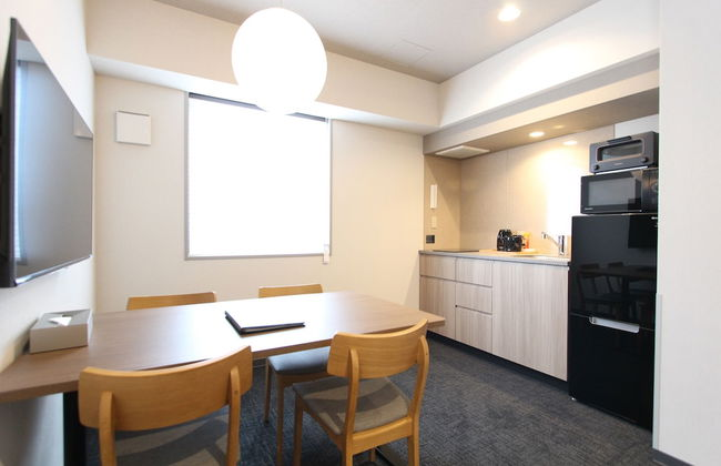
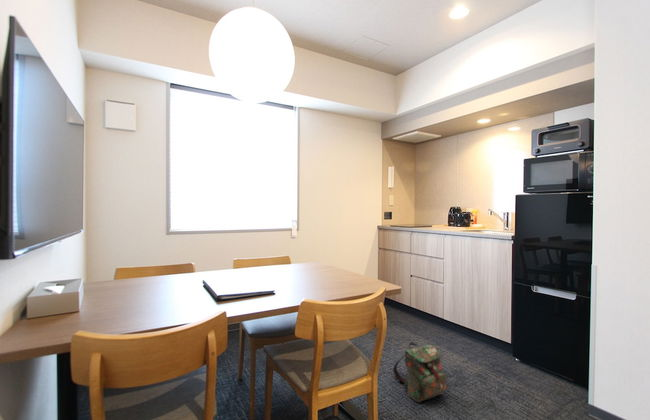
+ backpack (416, 365)
